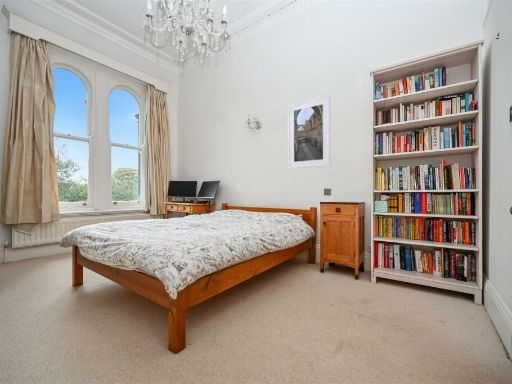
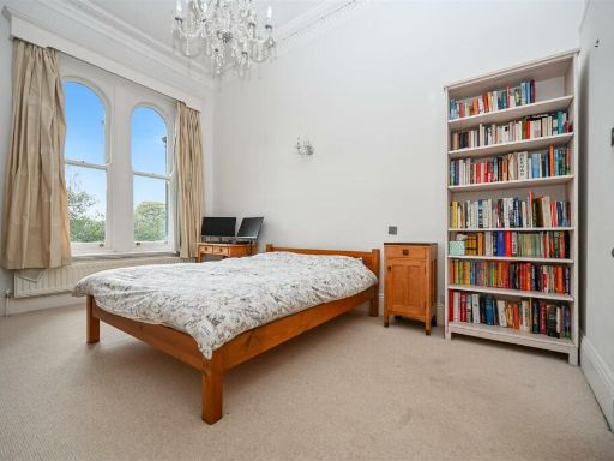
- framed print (308, 134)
